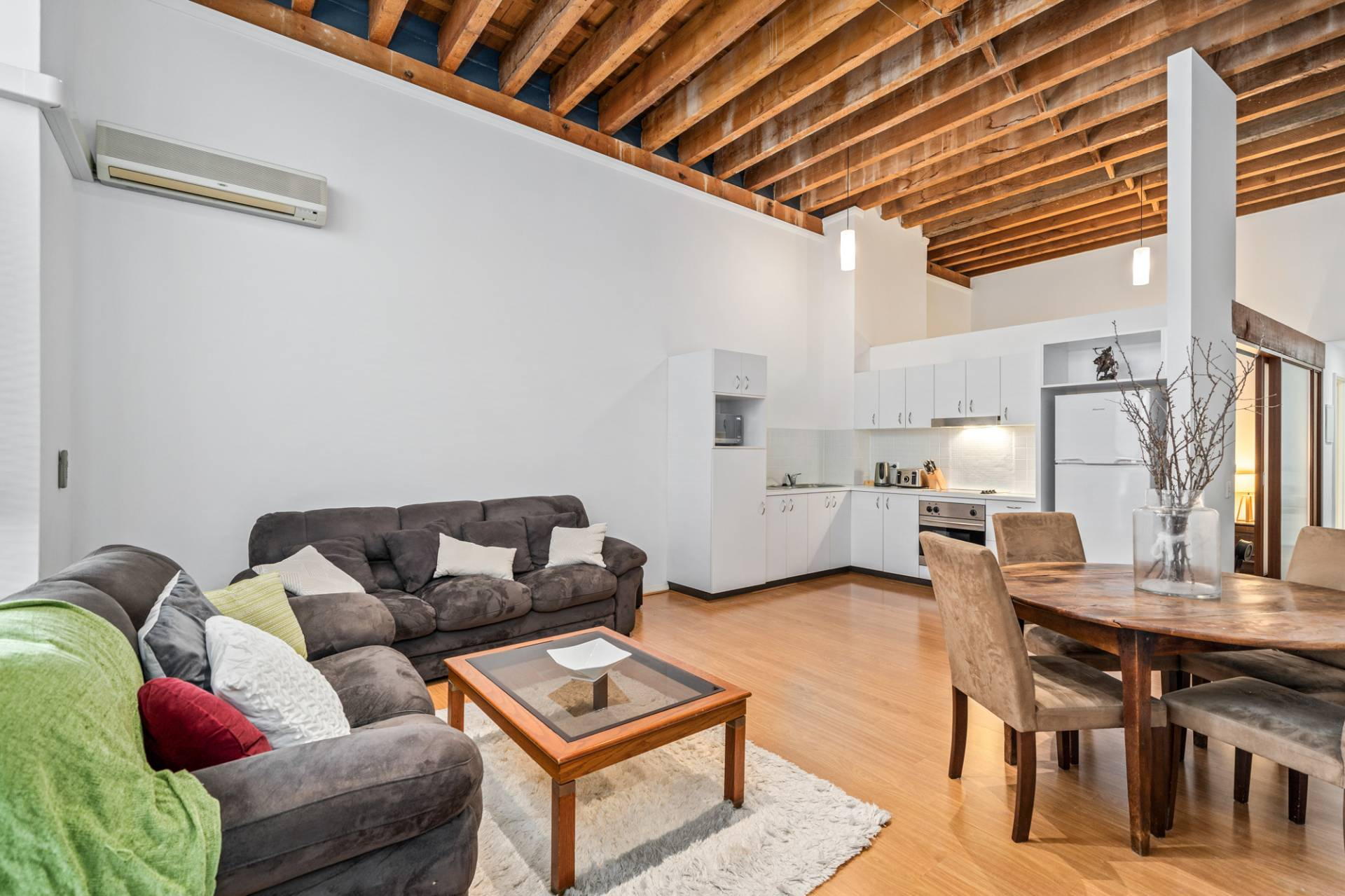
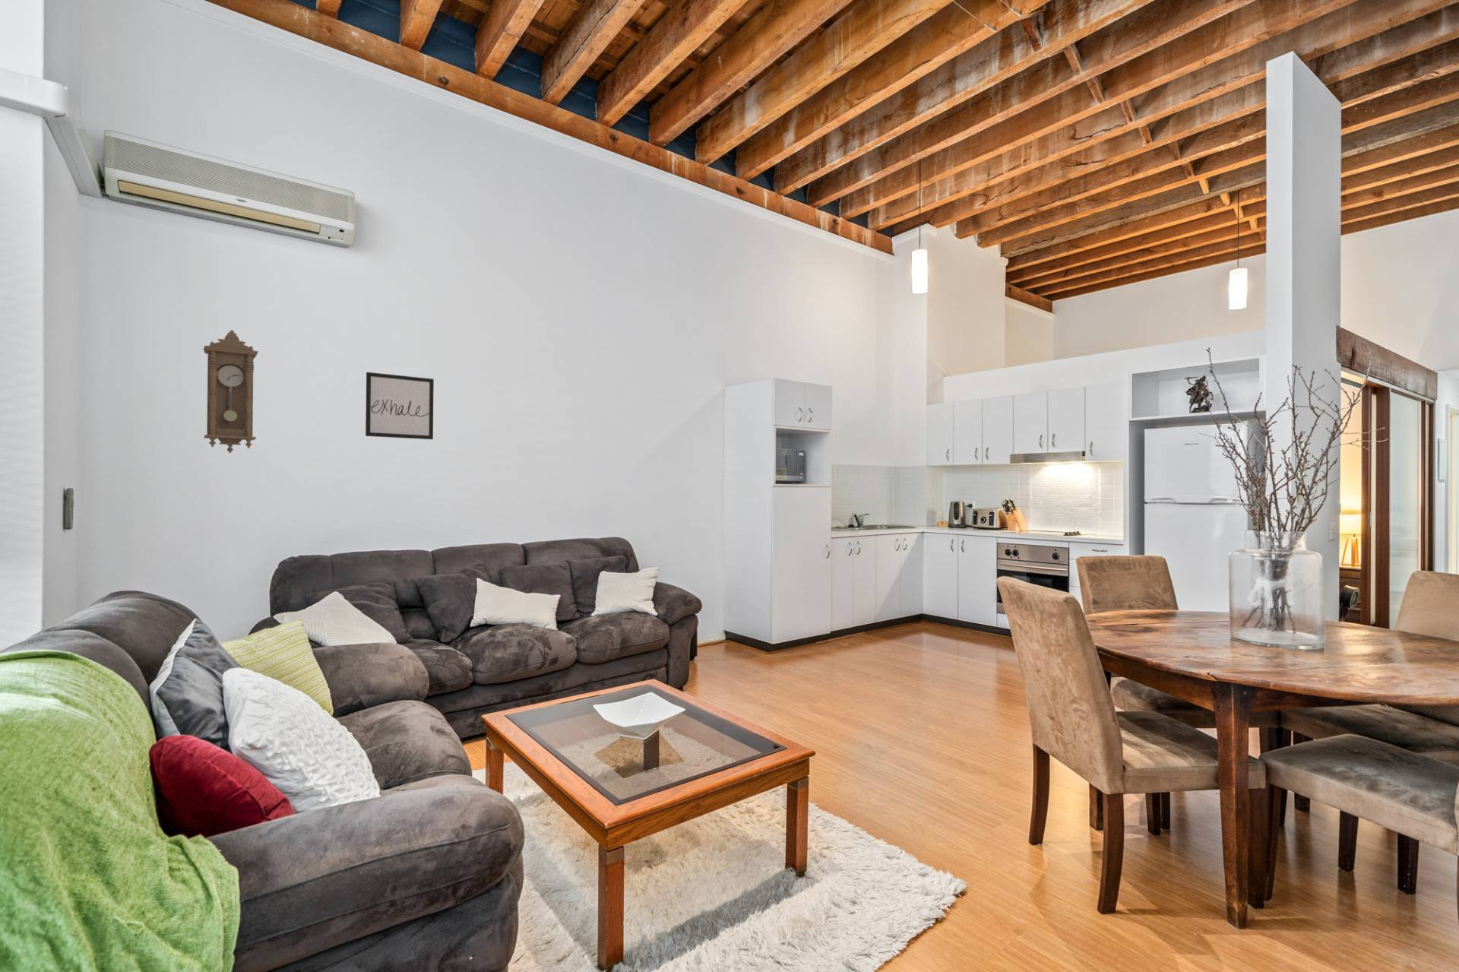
+ pendulum clock (230, 392)
+ wall art (400, 407)
